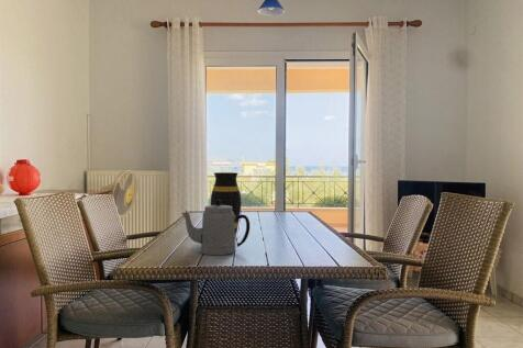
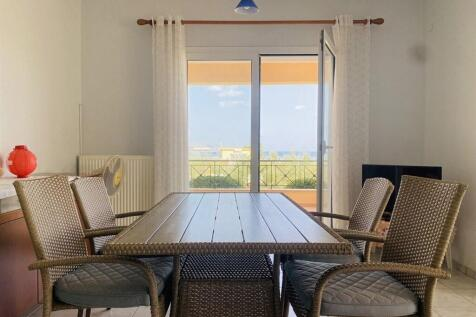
- teapot (215, 225)
- vase (225, 204)
